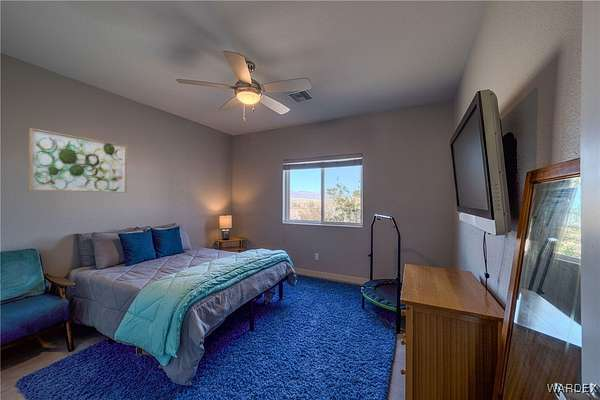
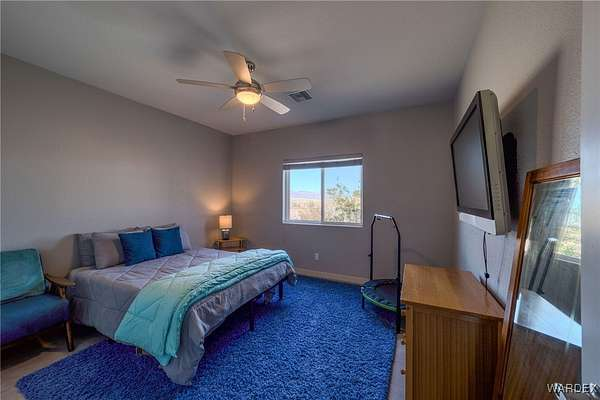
- wall art (85, 165)
